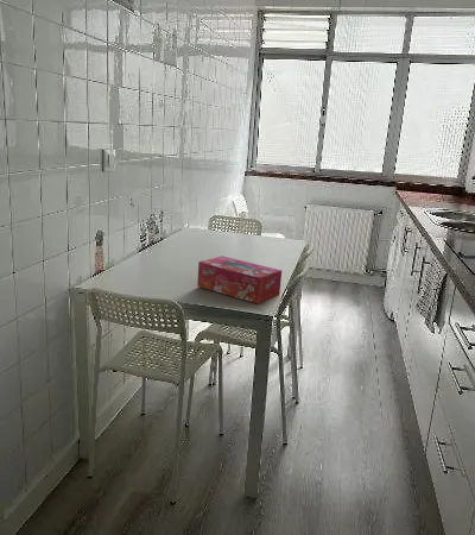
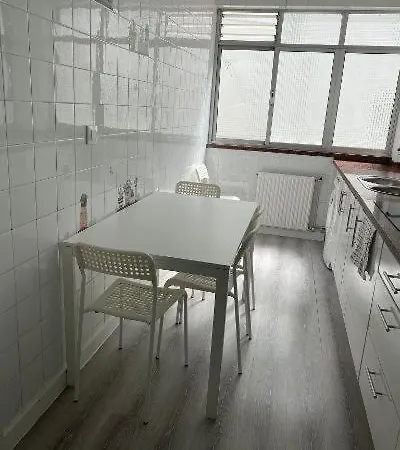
- tissue box (239, 278)
